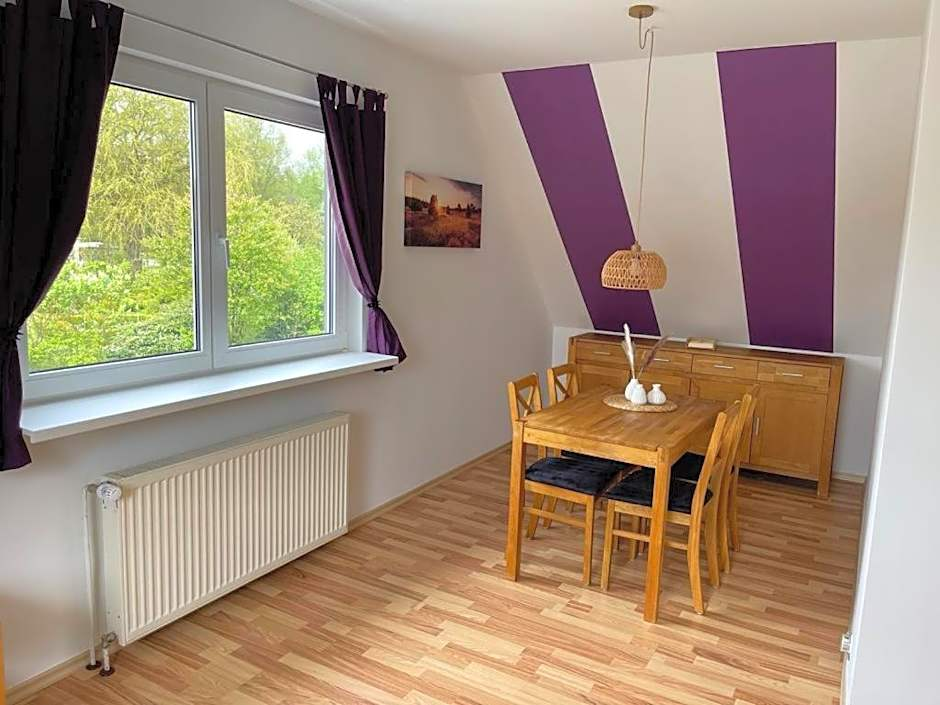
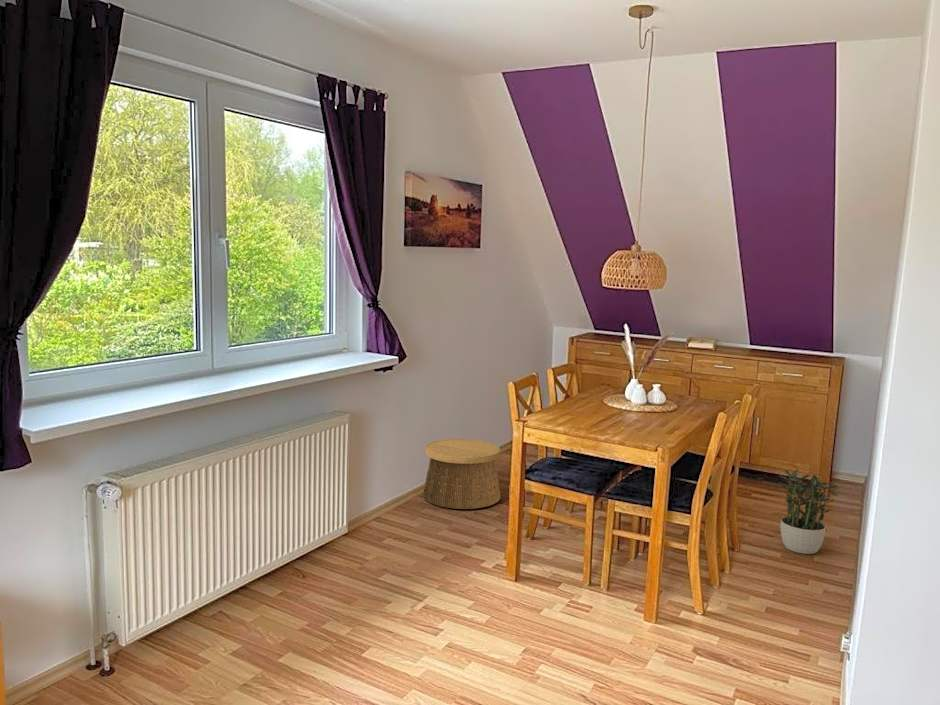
+ basket (462, 471)
+ potted plant (805, 508)
